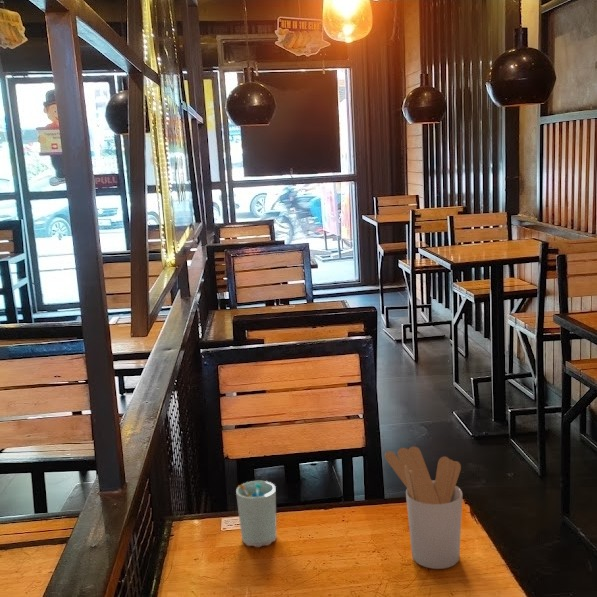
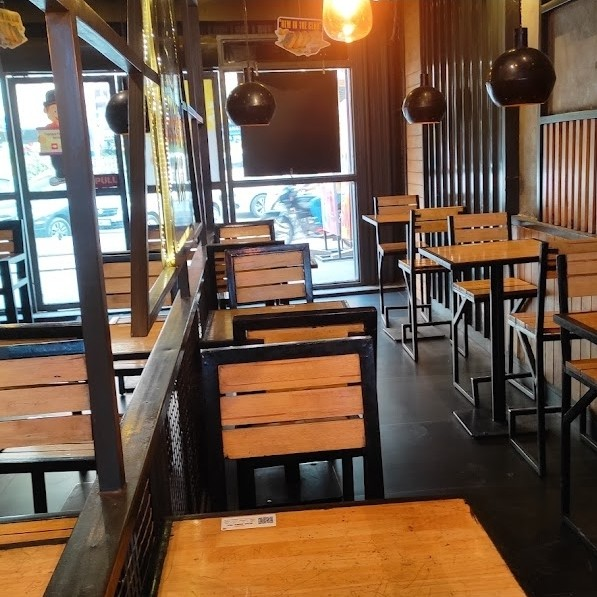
- cup (256, 508)
- utensil holder (424, 503)
